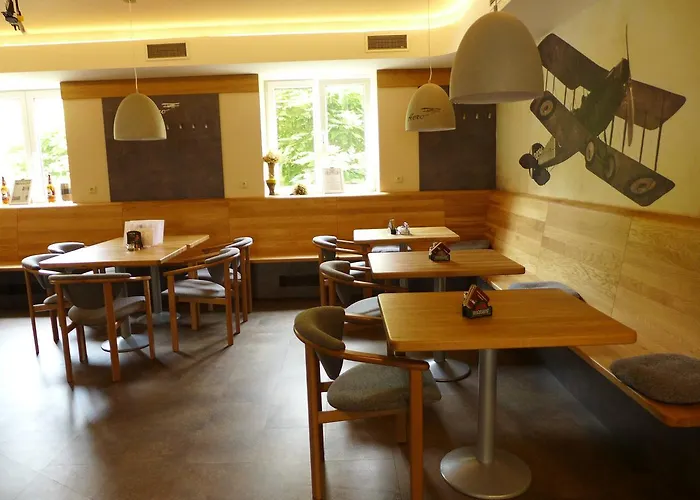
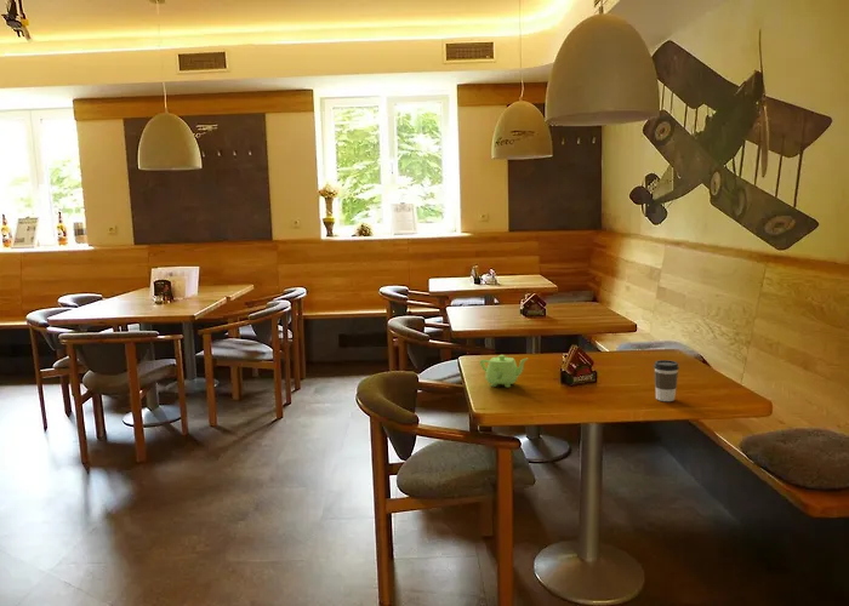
+ teapot (503, 370)
+ coffee cup (665, 381)
